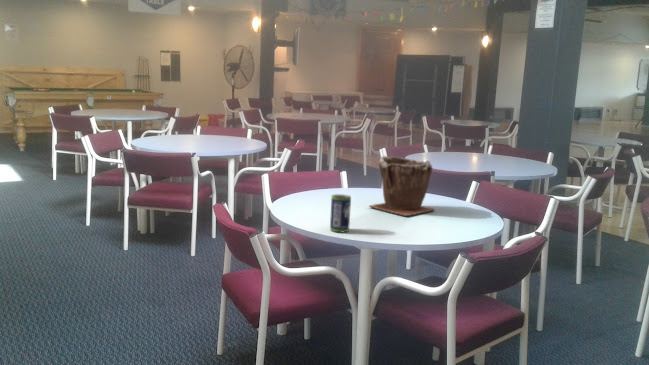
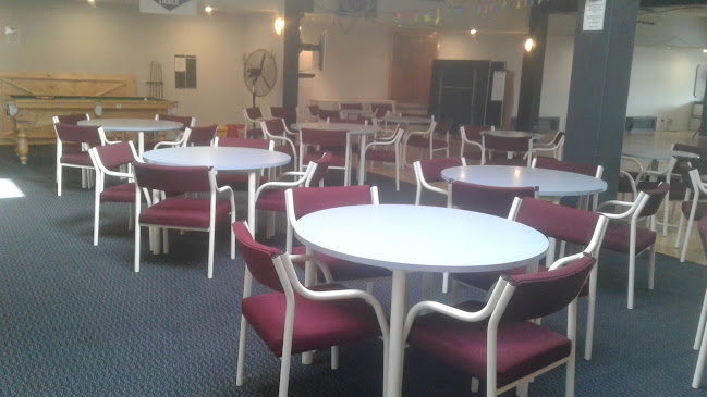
- plant pot (403, 183)
- beverage can (340, 213)
